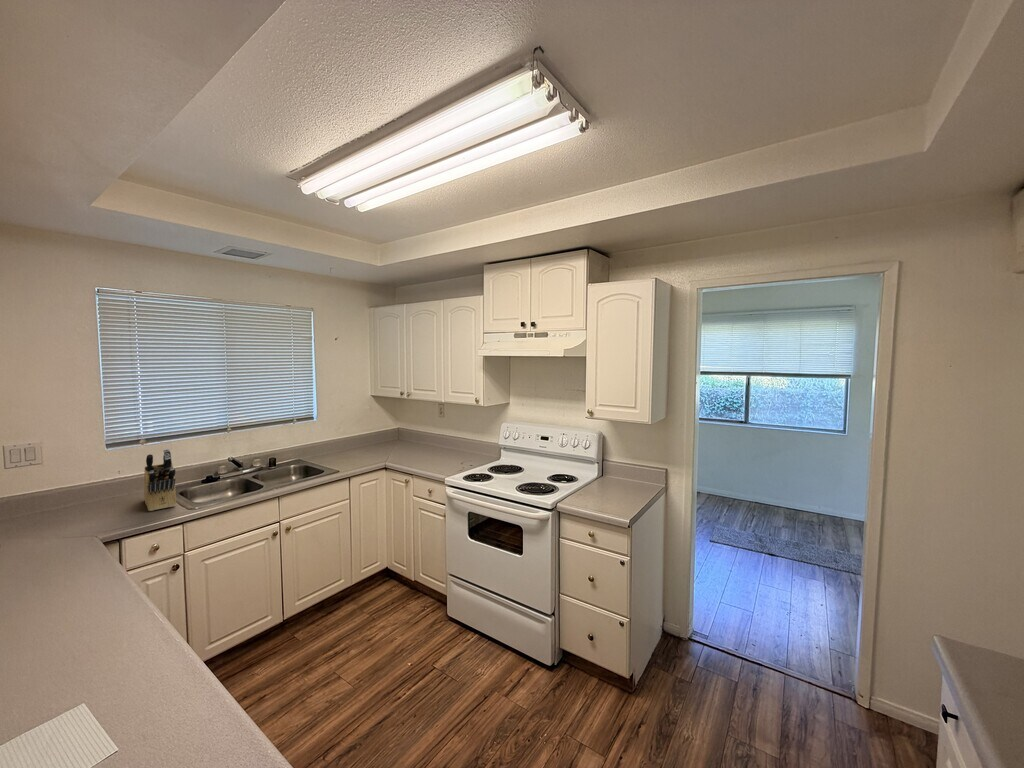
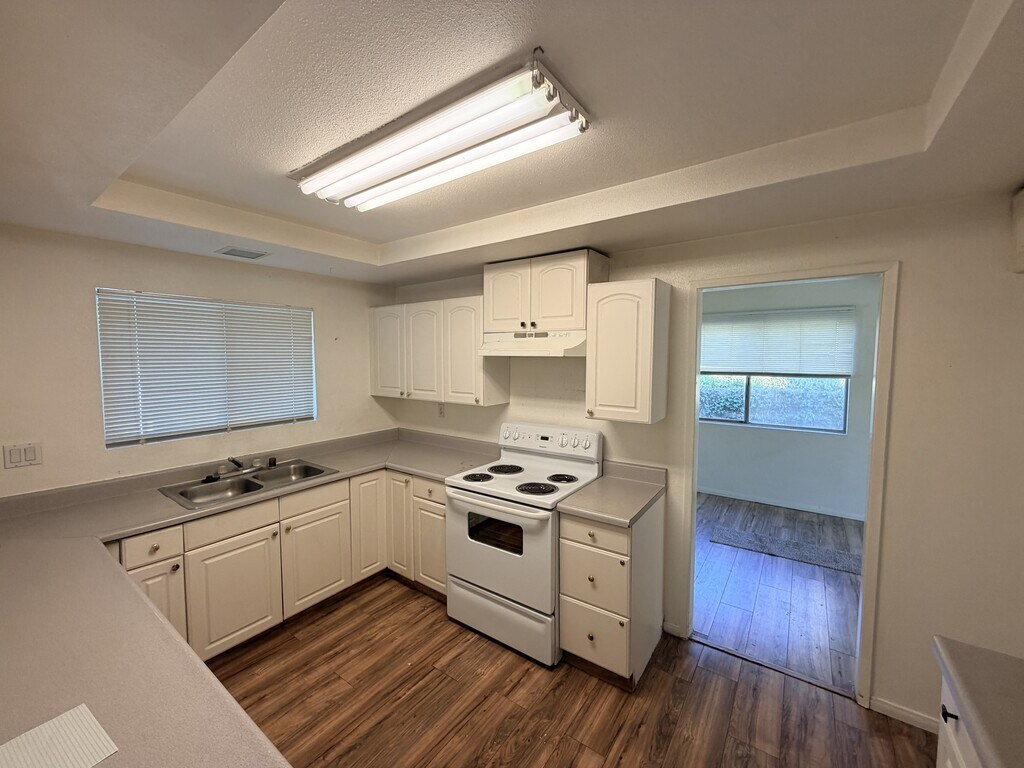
- knife block (159, 476)
